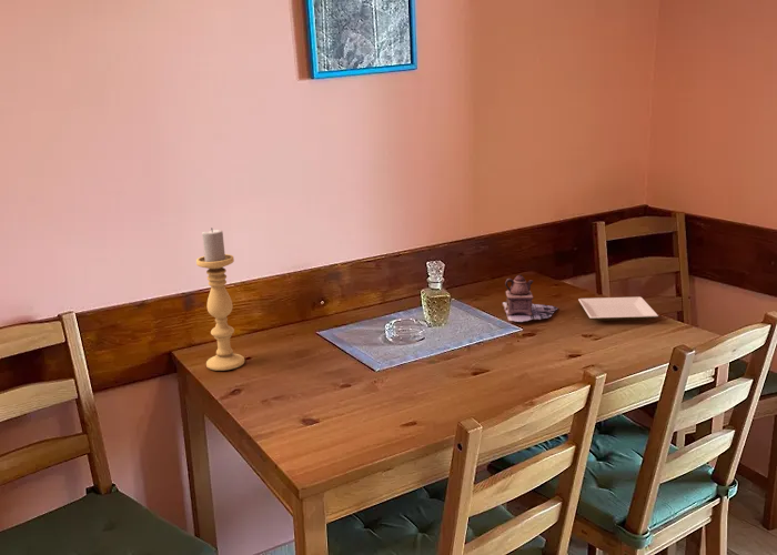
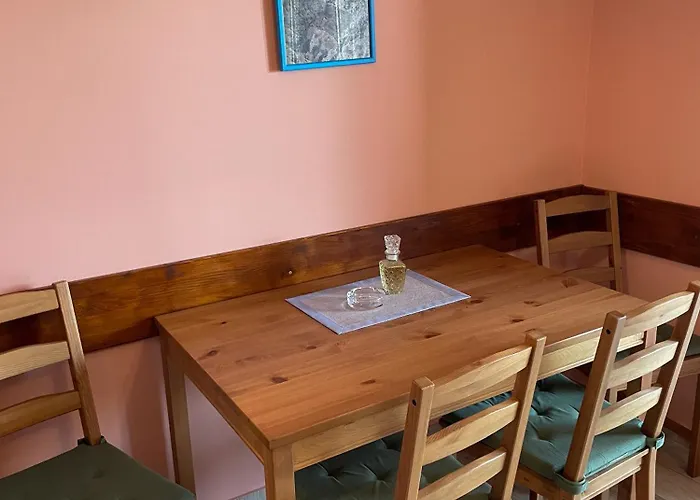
- candle holder (219, 296)
- teapot (522, 294)
- plate (616, 310)
